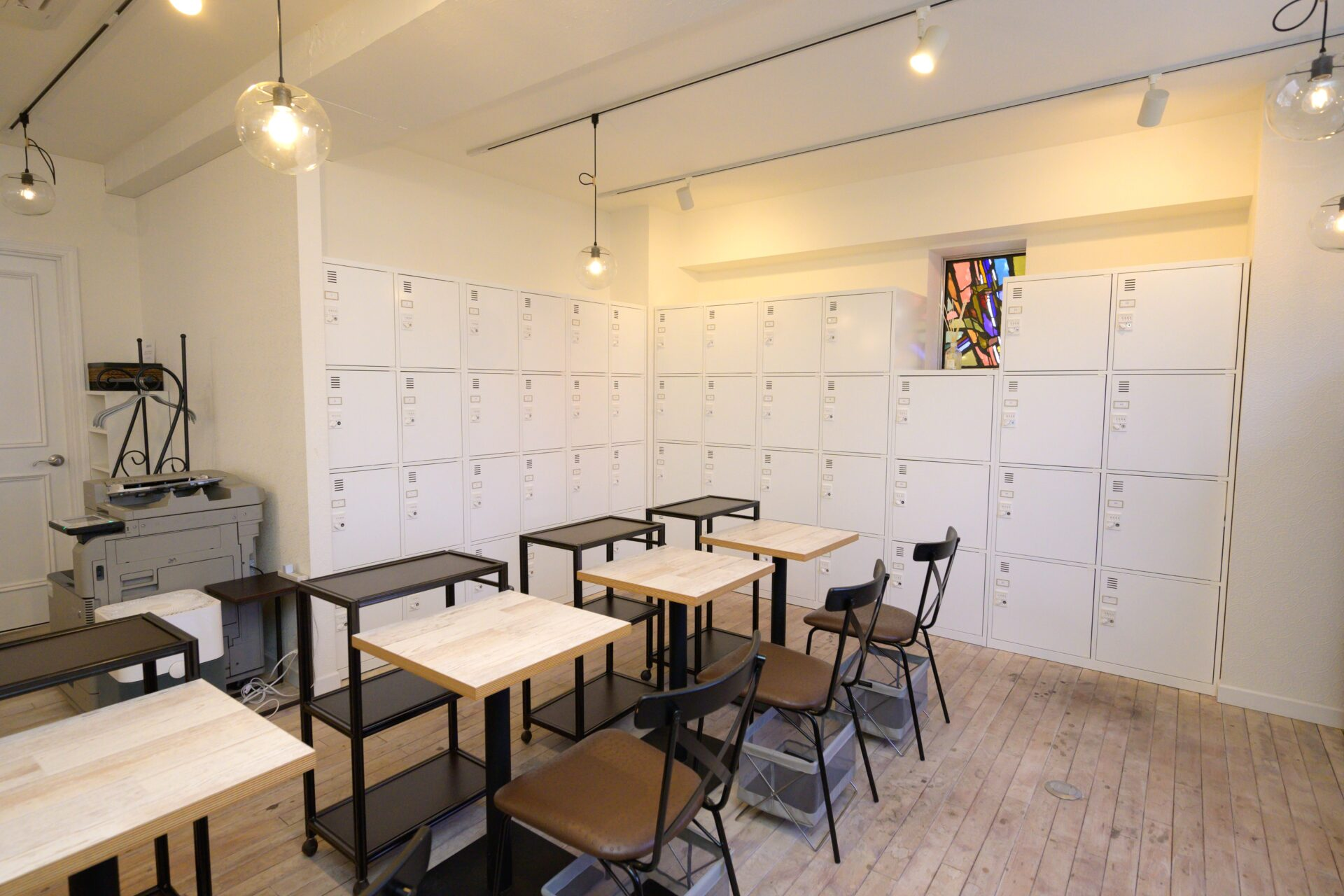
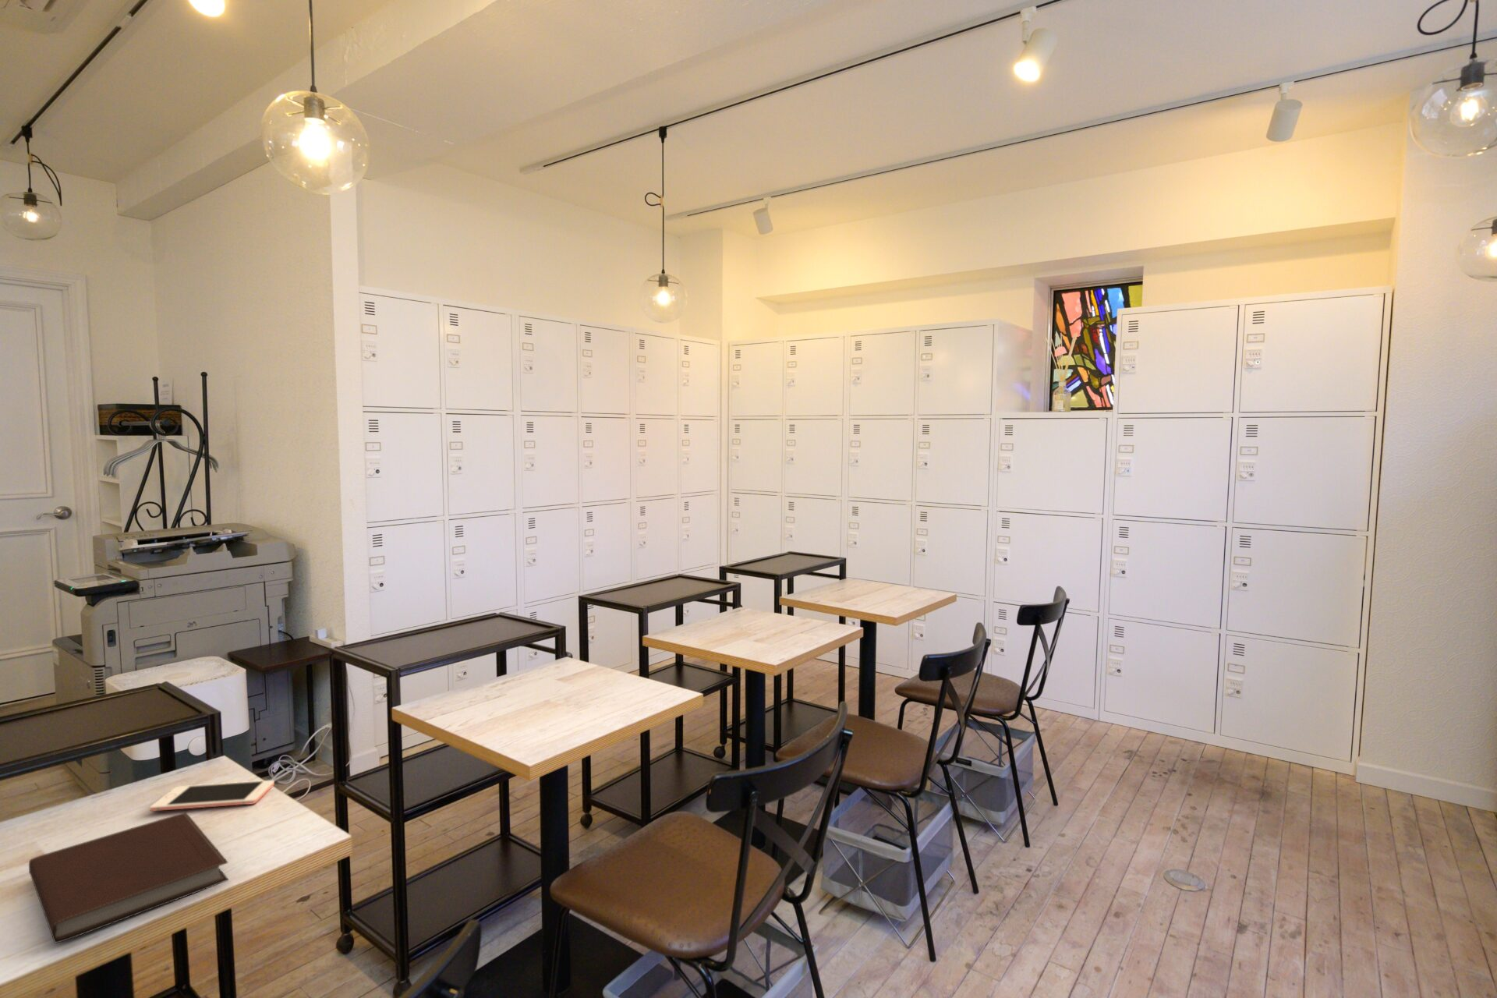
+ notebook (128, 869)
+ cell phone (214, 794)
